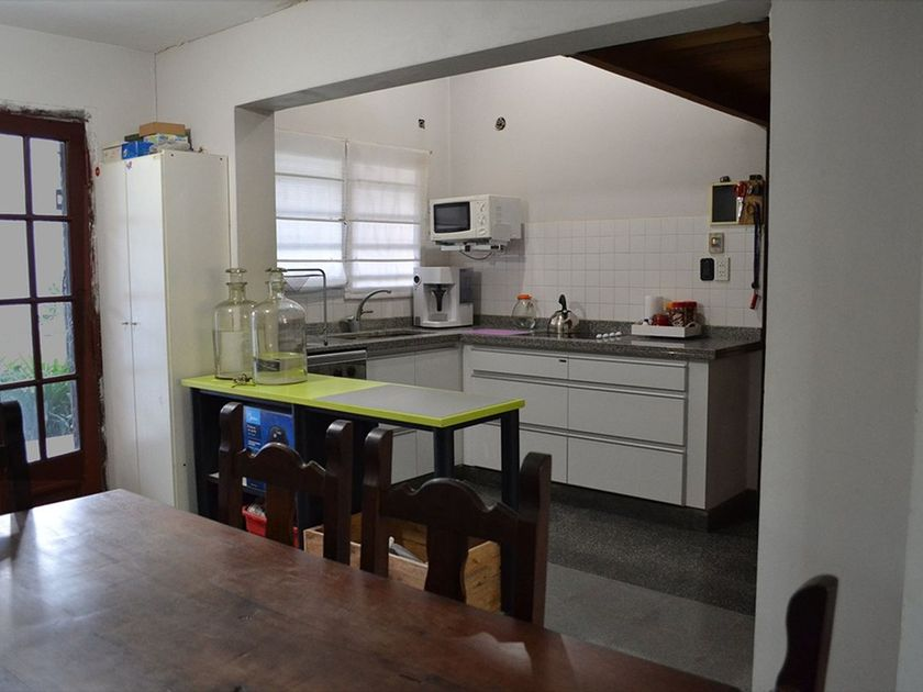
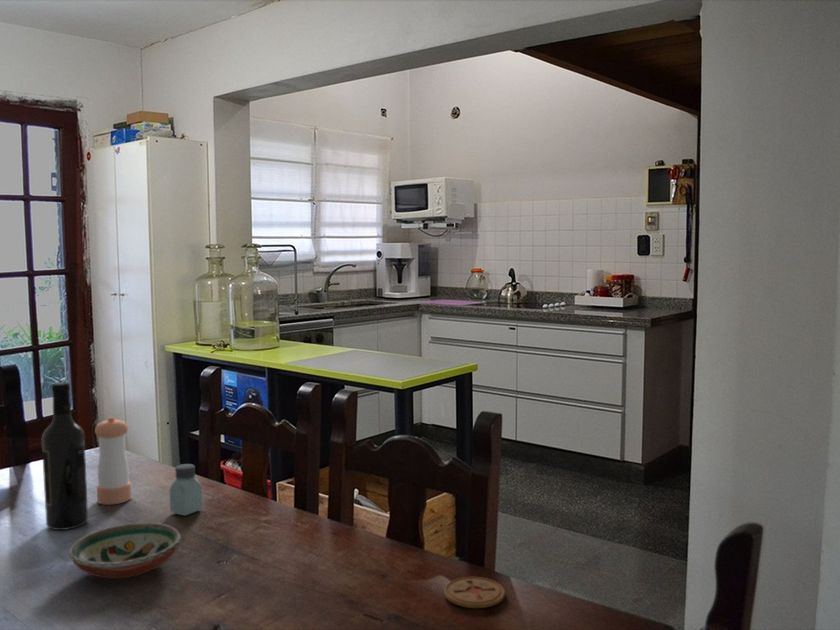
+ coaster (474, 591)
+ decorative bowl (126, 554)
+ wine bottle (64, 454)
+ saltshaker (185, 488)
+ pepper shaker (112, 458)
